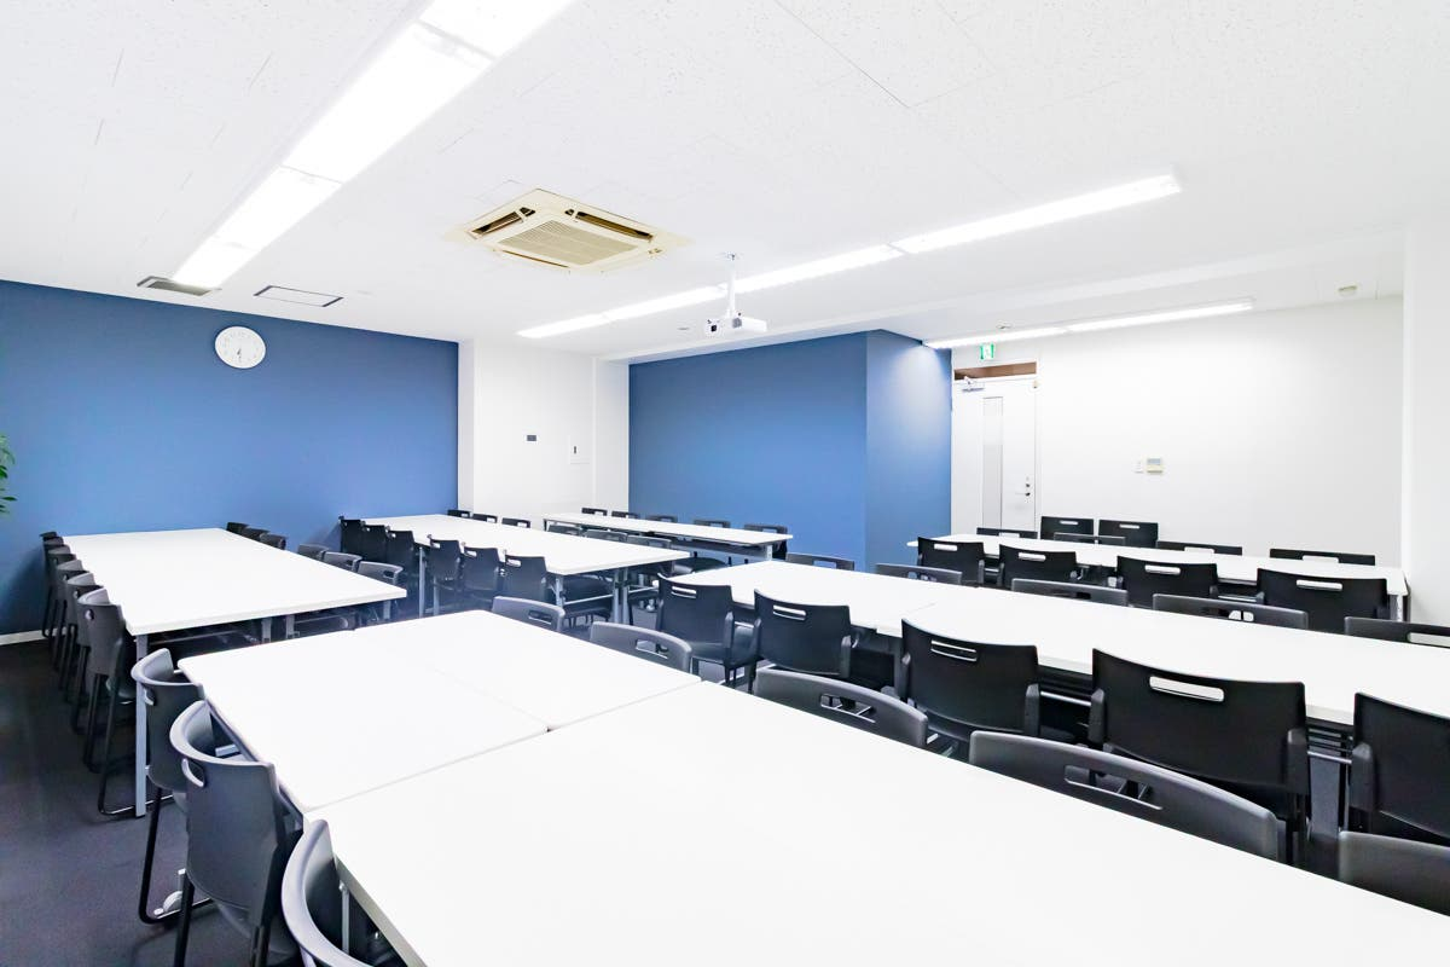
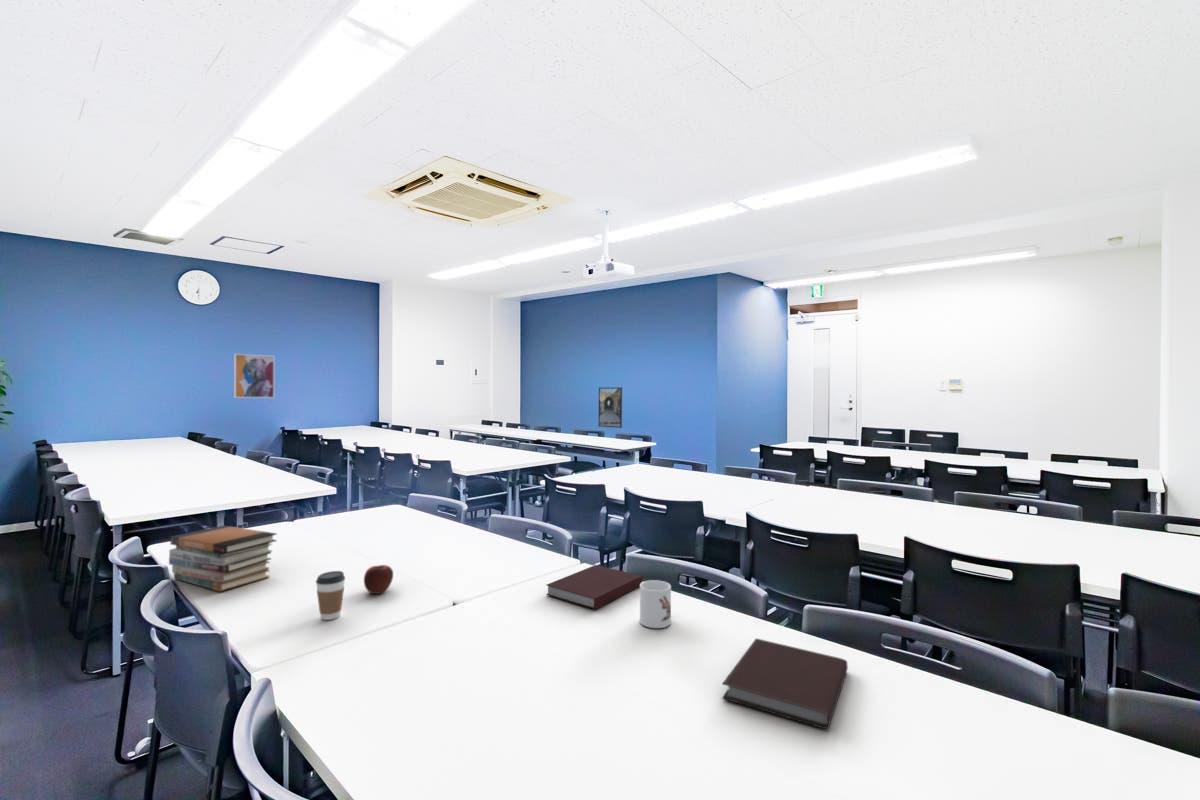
+ wall art (254, 376)
+ coffee cup (330, 595)
+ notebook (787, 678)
+ book stack (222, 556)
+ notebook (595, 585)
+ apple (378, 579)
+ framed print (610, 407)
+ mug (658, 601)
